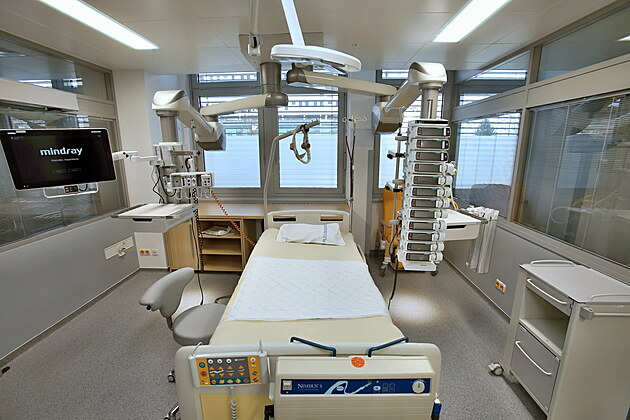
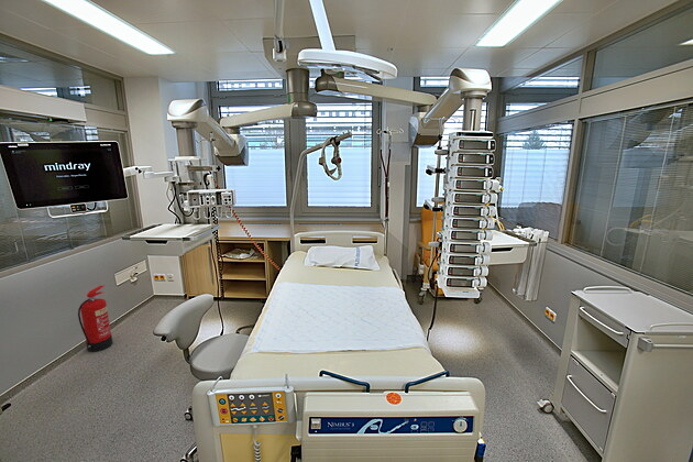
+ fire extinguisher (94, 319)
